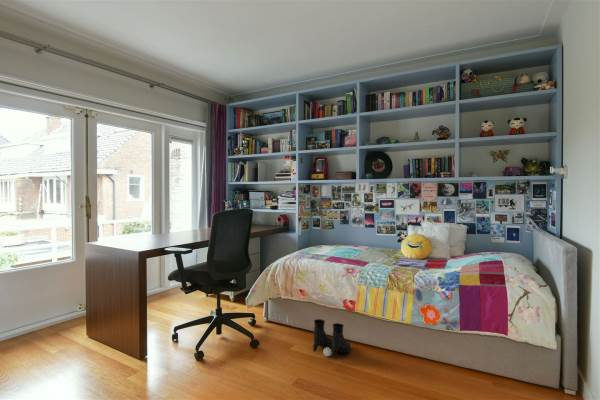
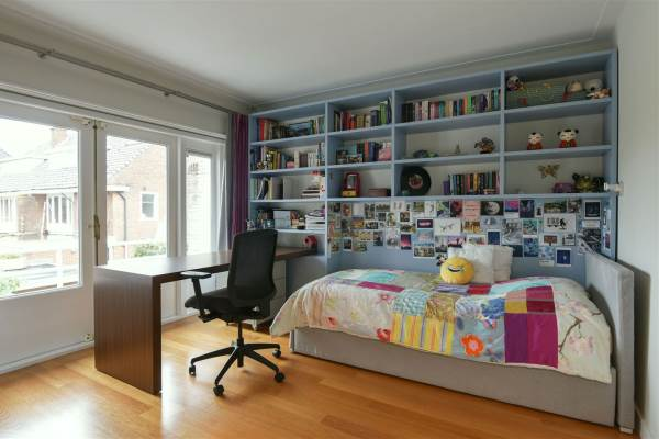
- boots (333, 334)
